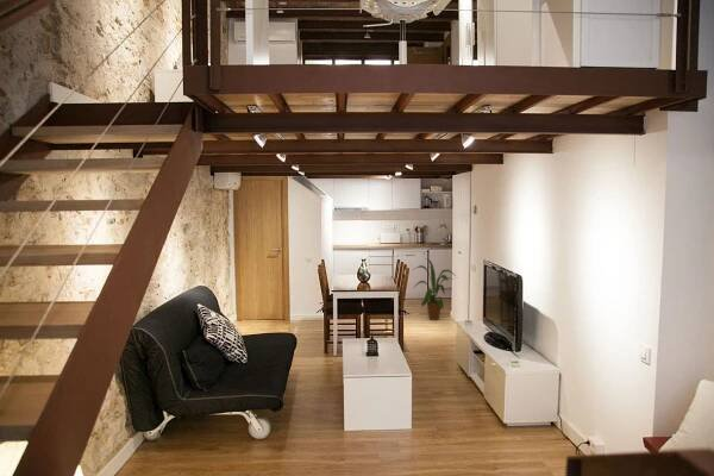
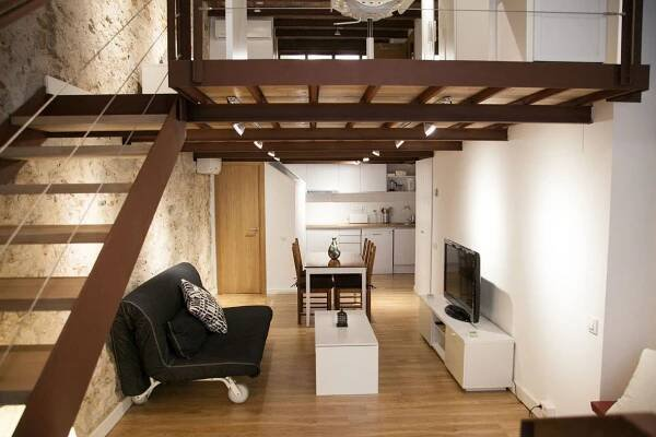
- house plant (434, 289)
